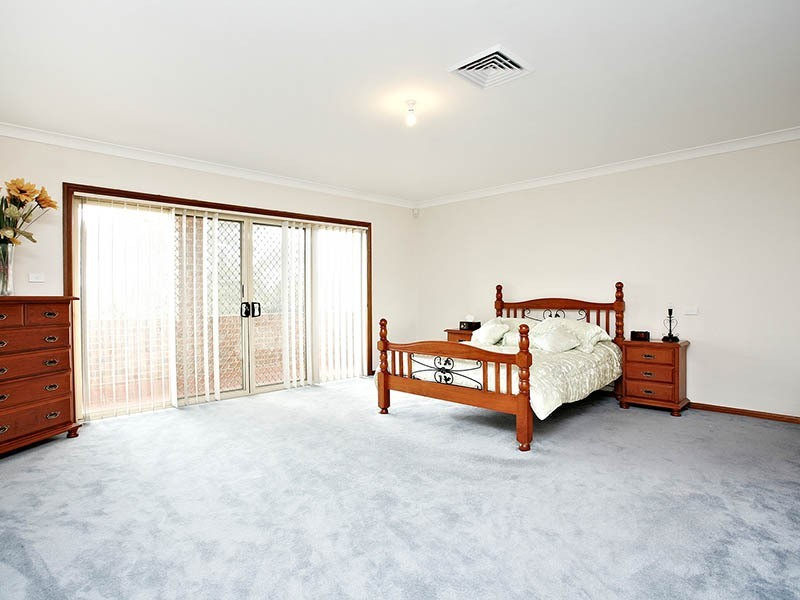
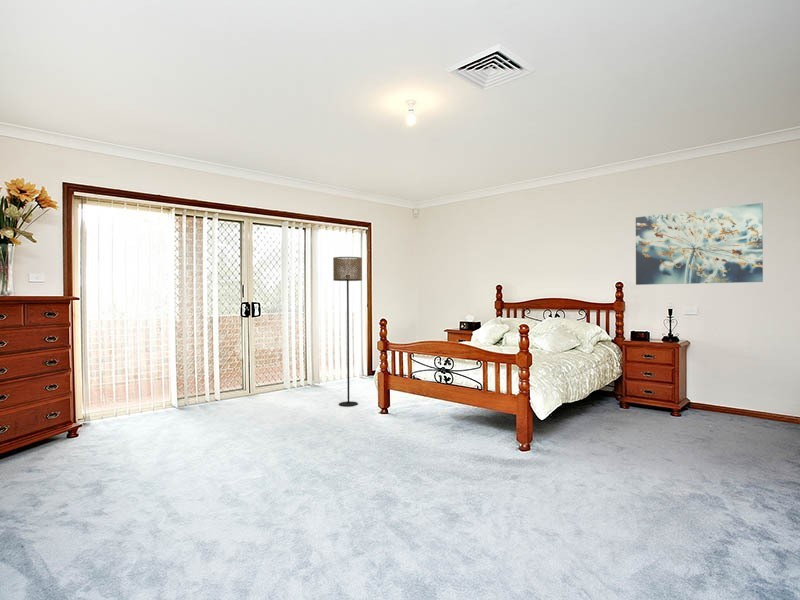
+ wall art (694, 247)
+ floor lamp (348, 331)
